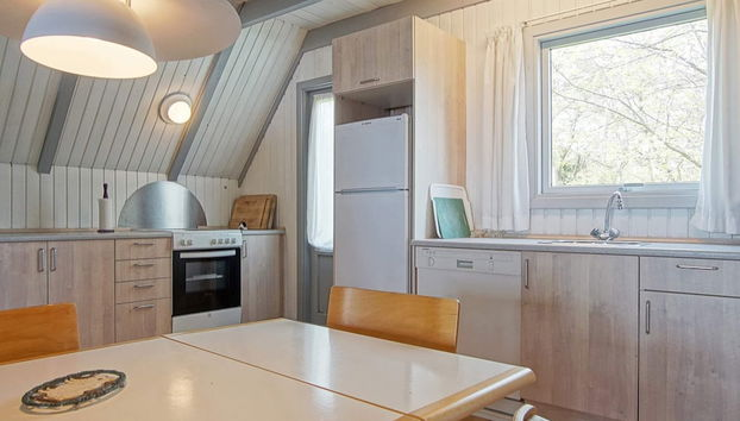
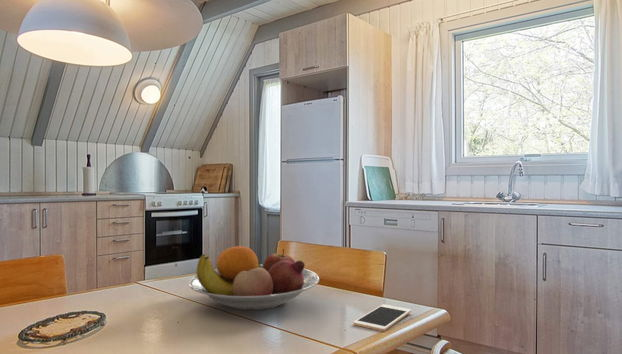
+ fruit bowl (255, 273)
+ cell phone (383, 316)
